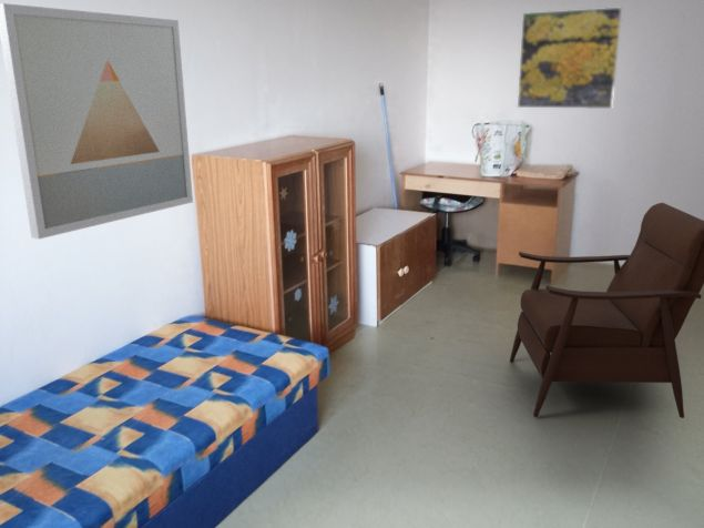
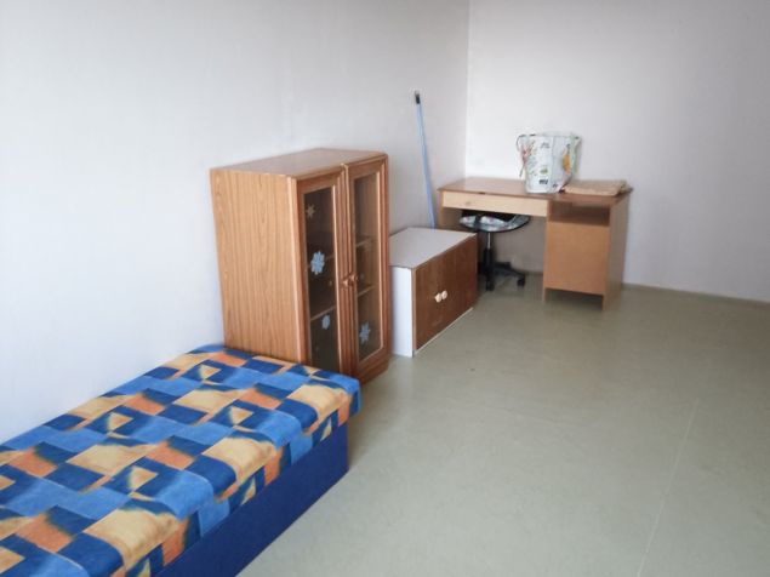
- armchair (601, 303)
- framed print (567, 60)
- wall art (111, 120)
